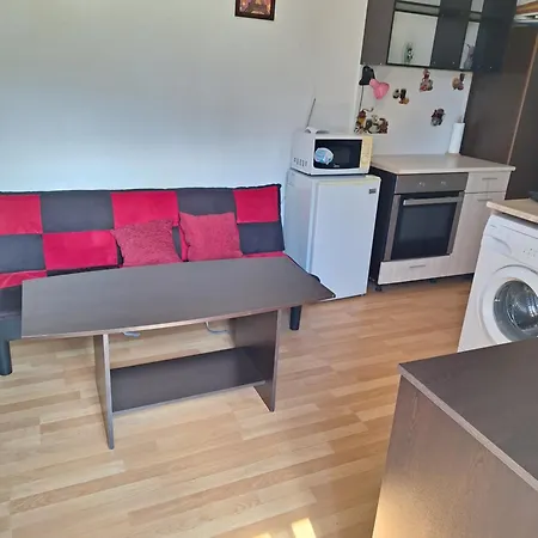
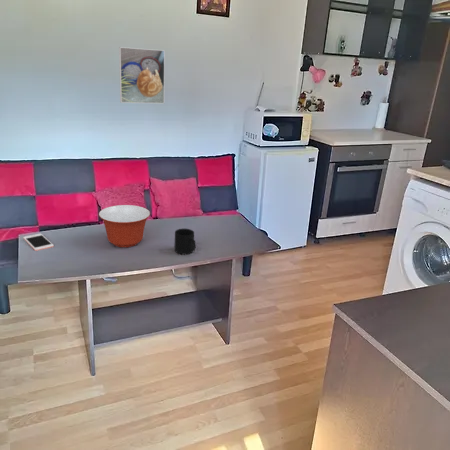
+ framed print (142, 76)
+ mug (185, 242)
+ cell phone (38, 241)
+ mixing bowl (125, 227)
